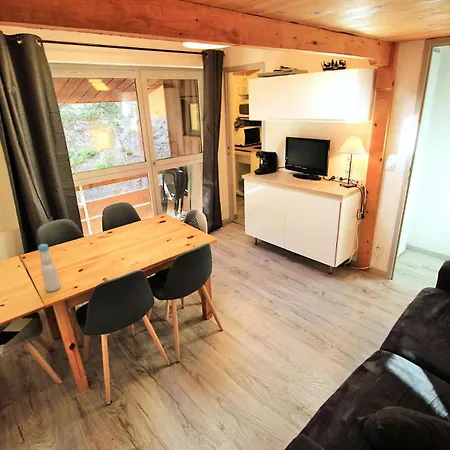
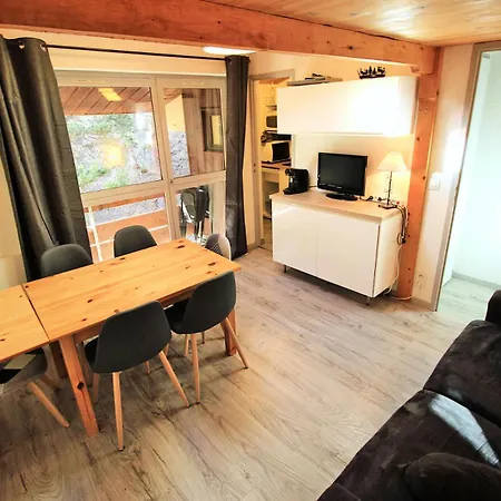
- bottle (48, 267)
